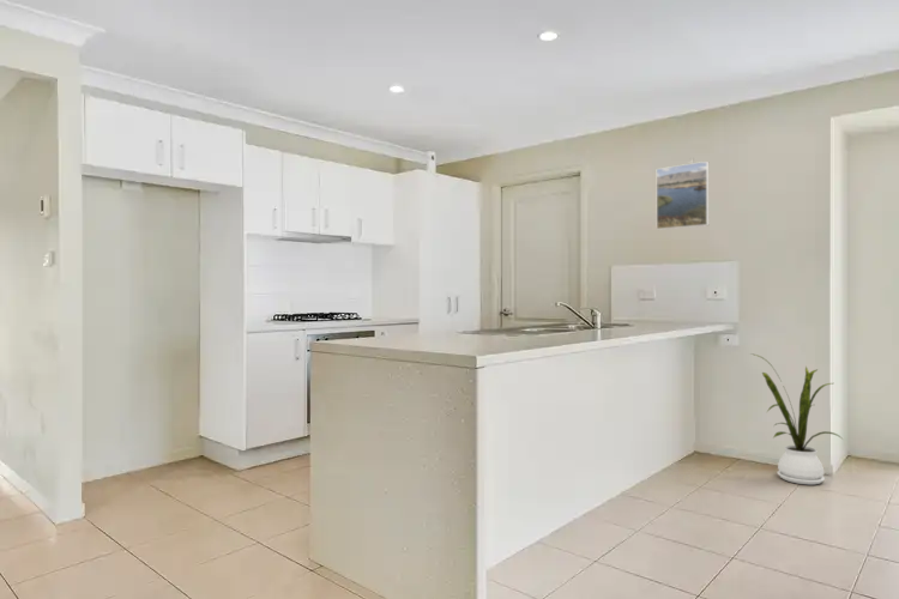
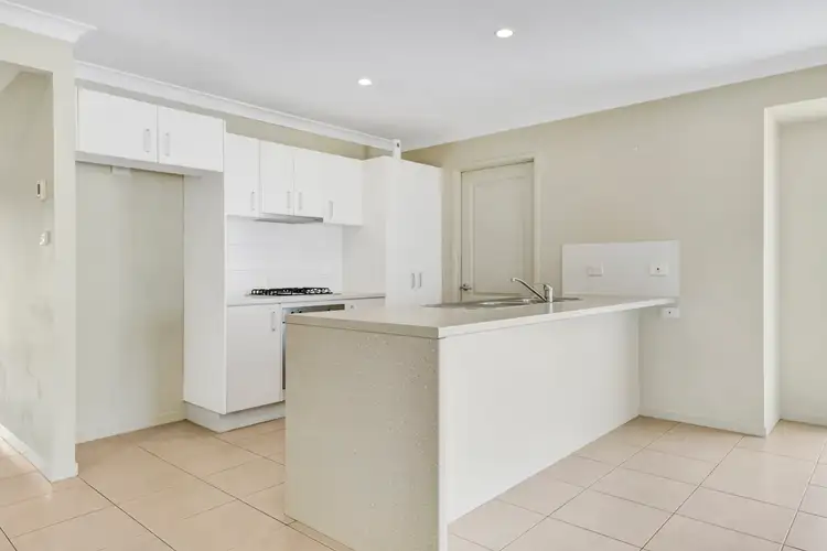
- house plant (794, 415)
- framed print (681, 196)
